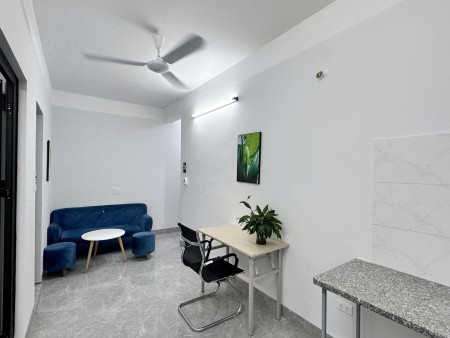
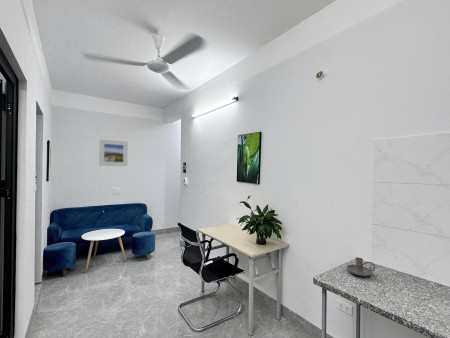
+ candle holder (361, 265)
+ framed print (113, 153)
